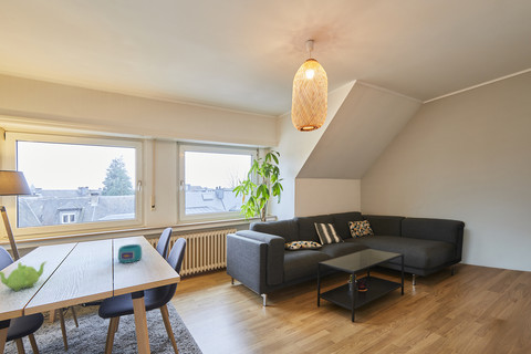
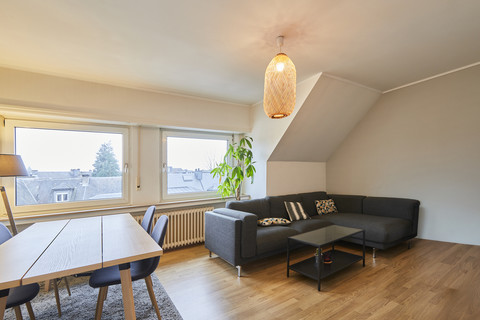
- cup (131, 252)
- teapot (22, 275)
